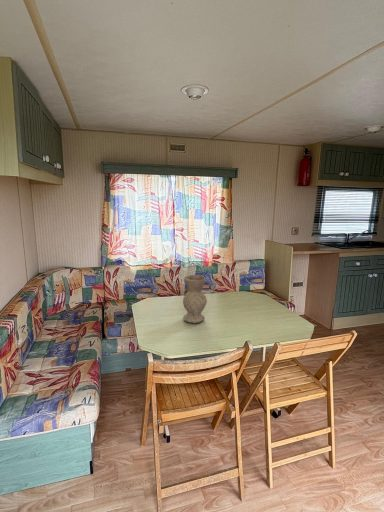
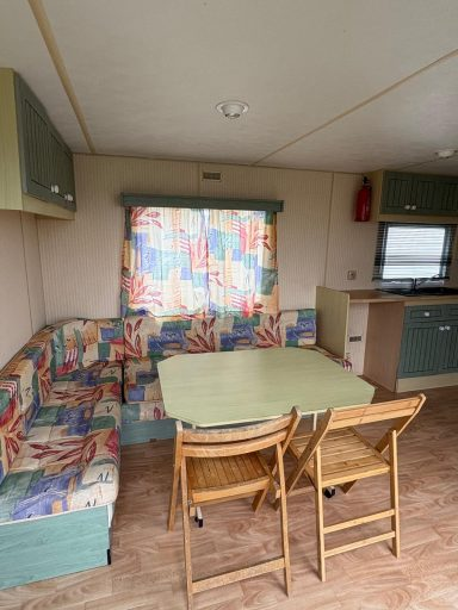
- vase (193, 298)
